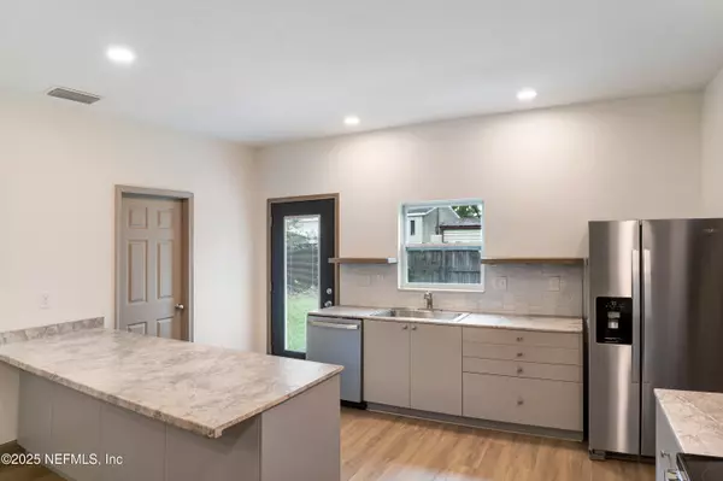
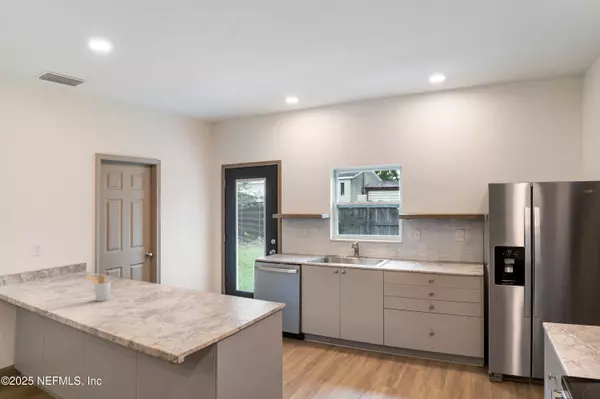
+ utensil holder (98, 286)
